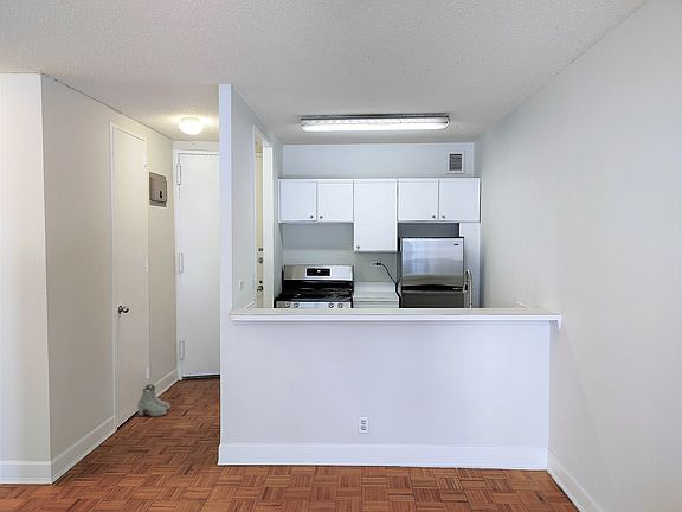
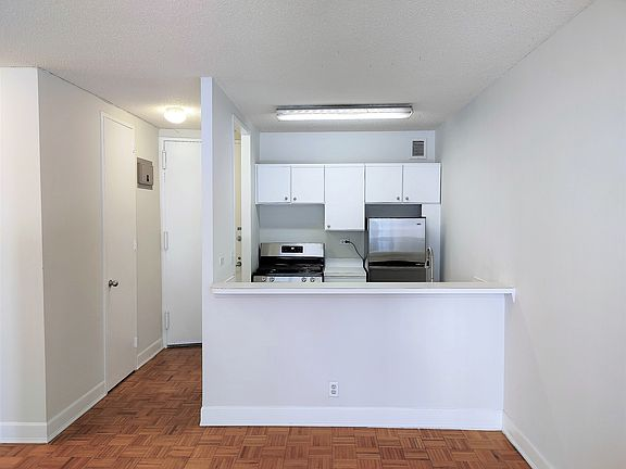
- boots (153, 399)
